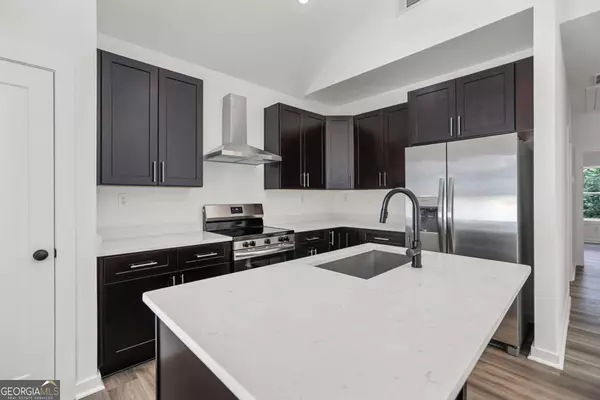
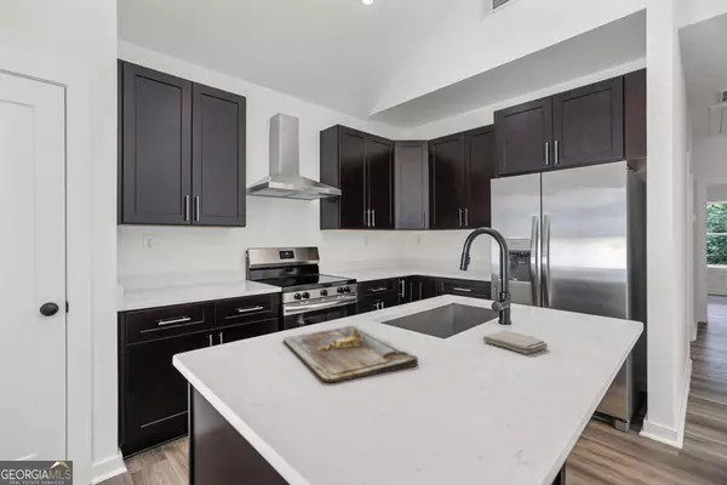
+ cutting board (343, 342)
+ washcloth (514, 341)
